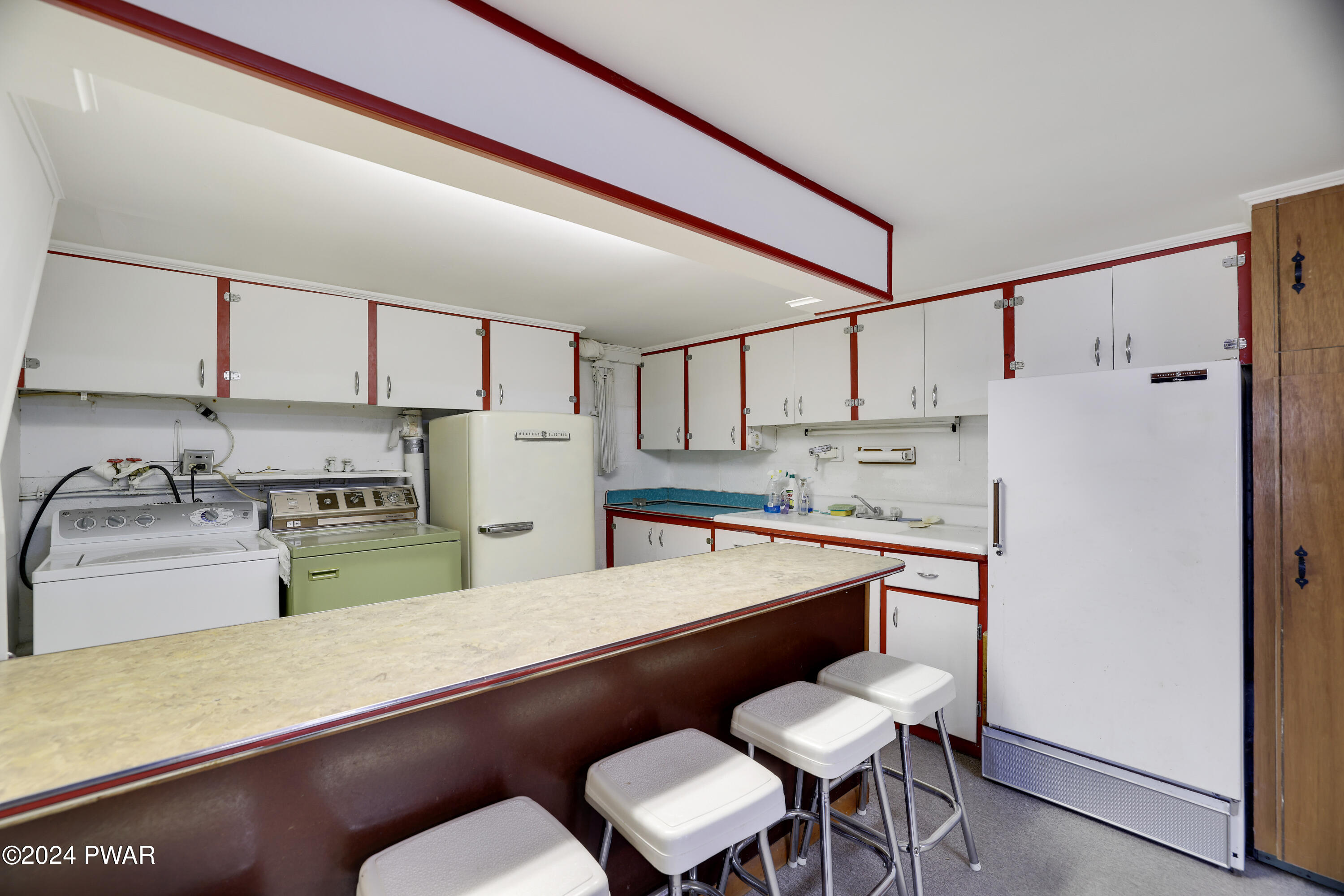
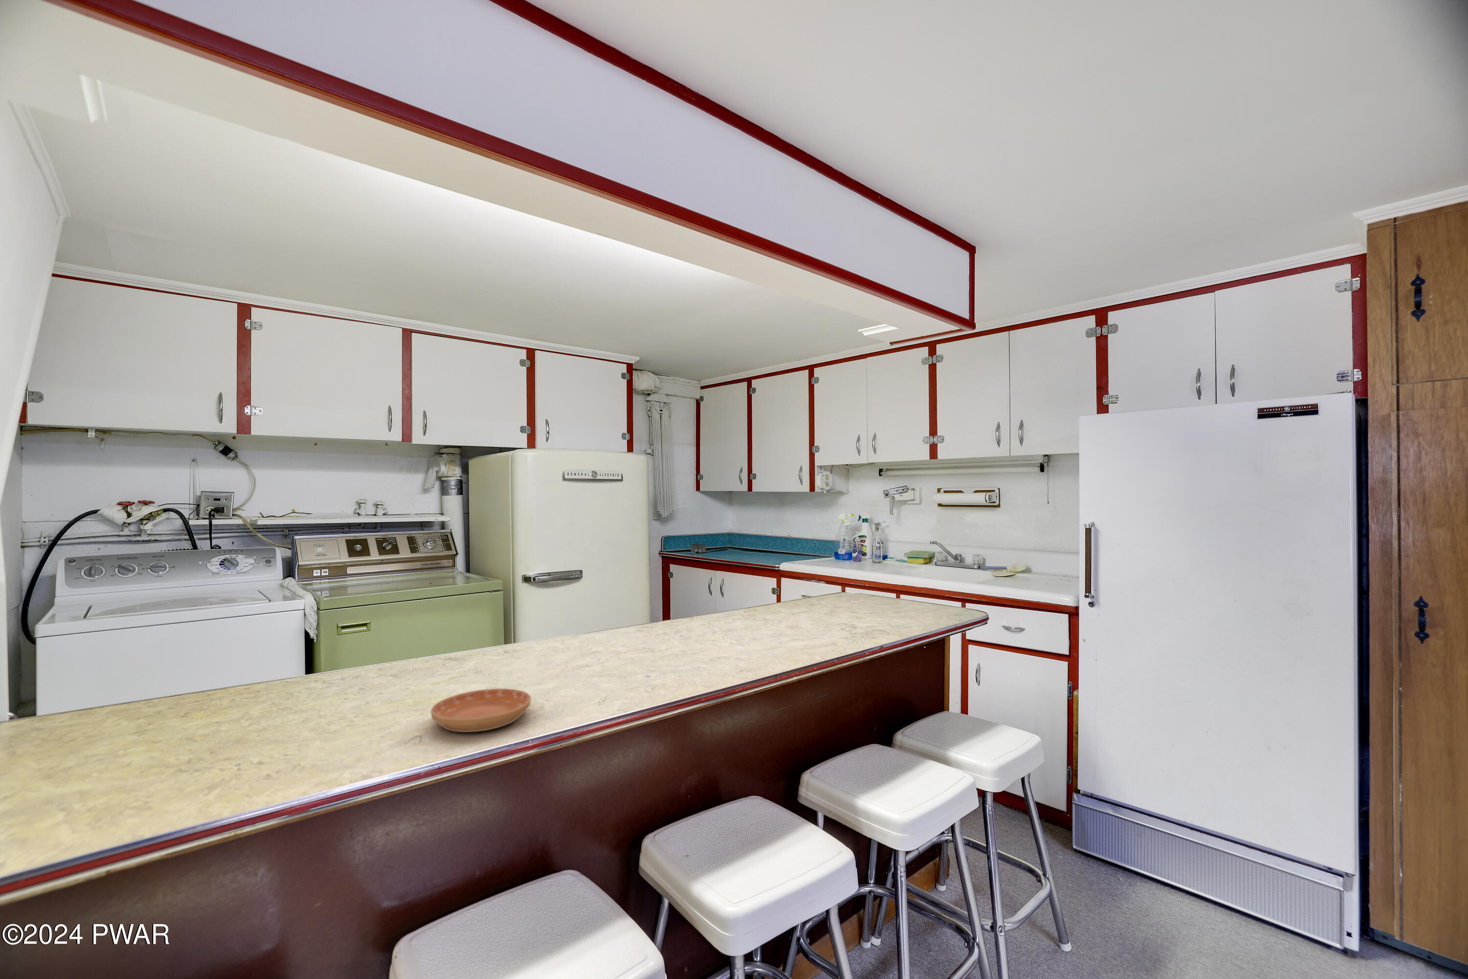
+ saucer (482, 710)
